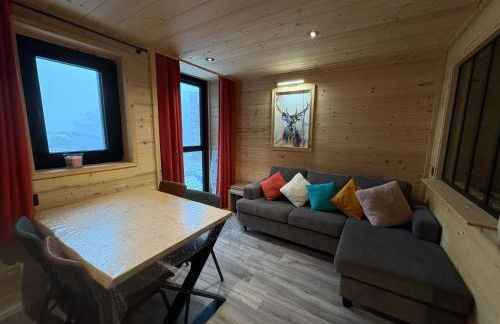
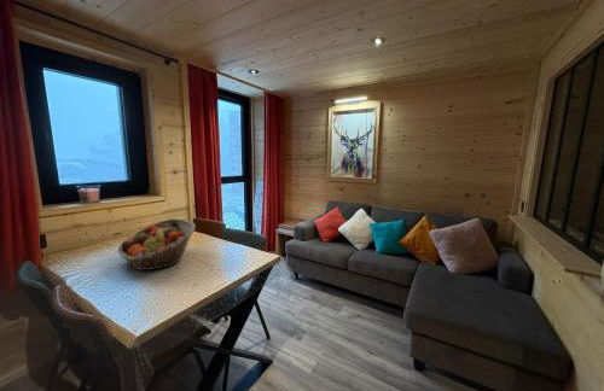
+ fruit basket (158, 241)
